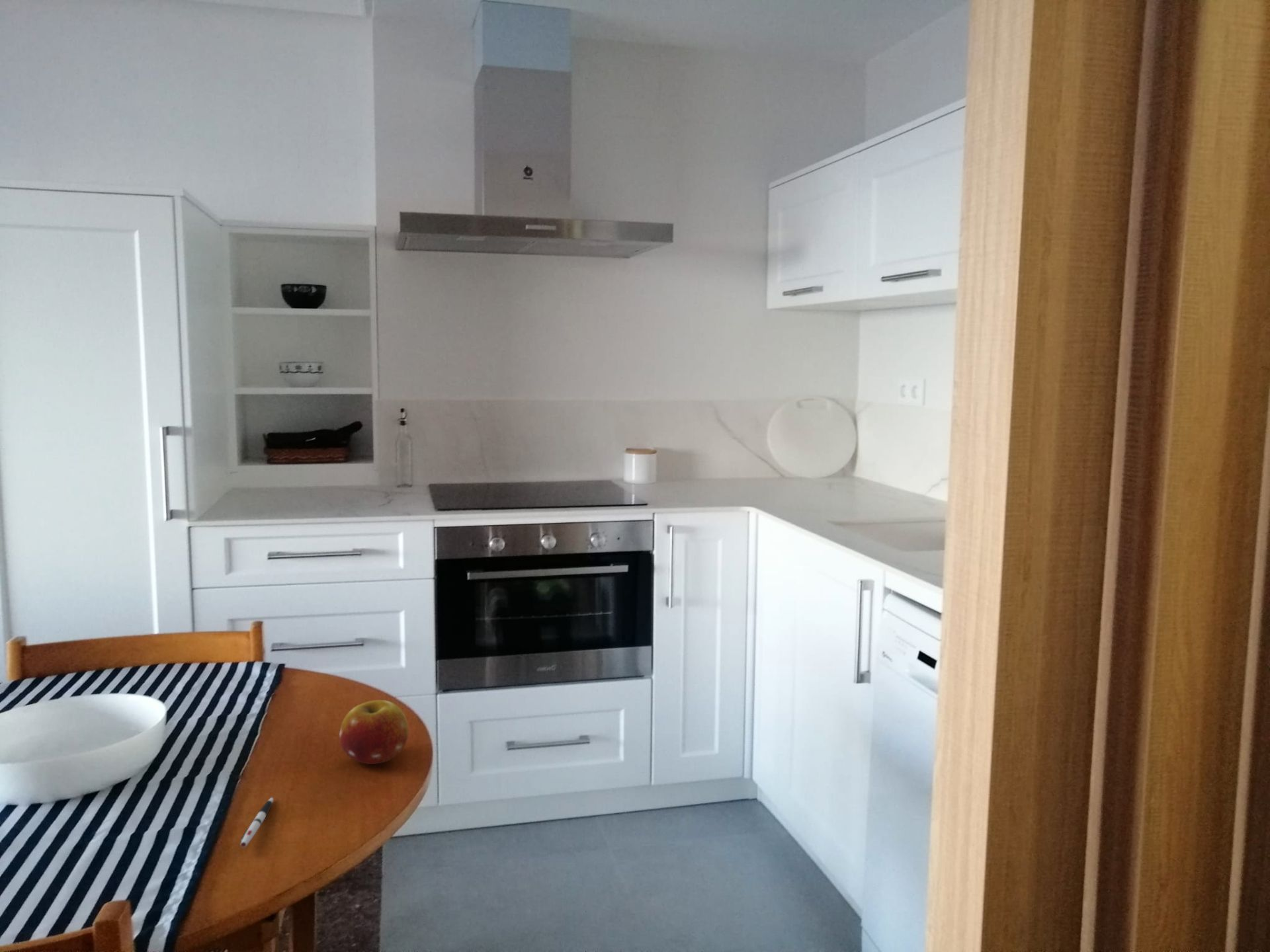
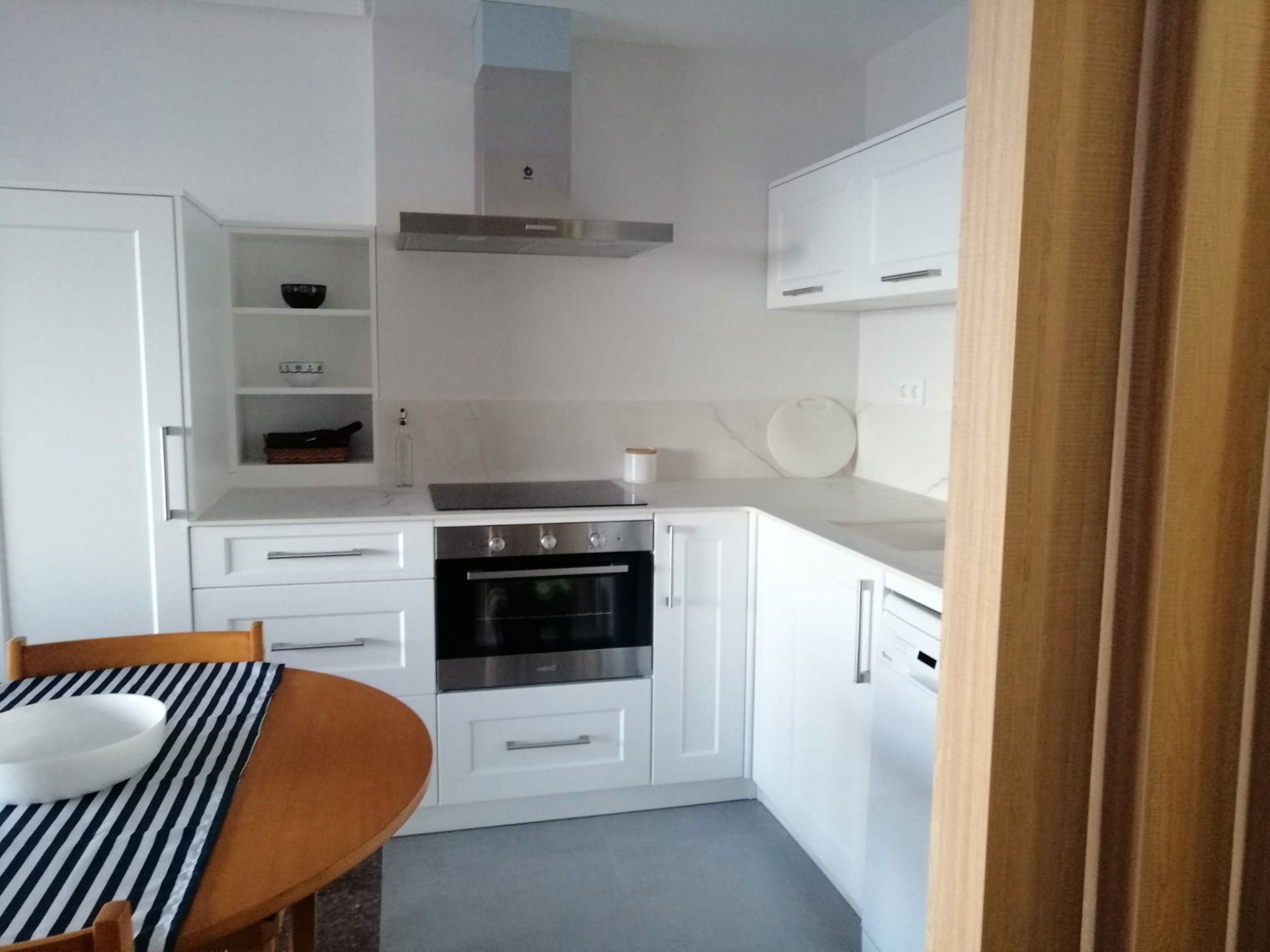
- pen (258, 820)
- fruit (374, 731)
